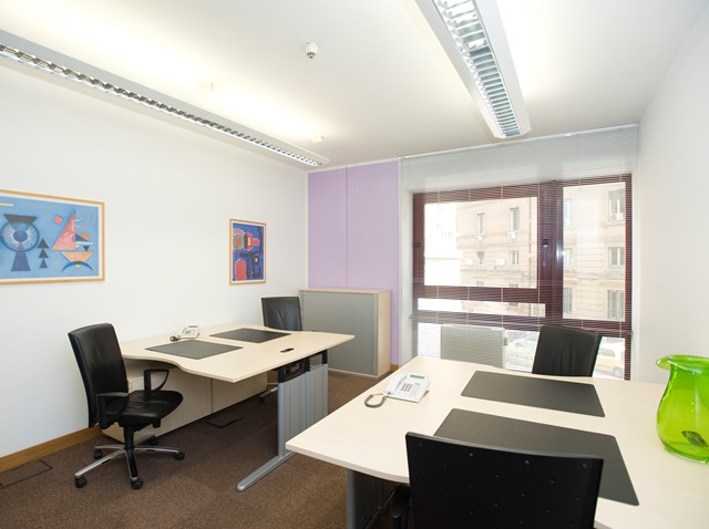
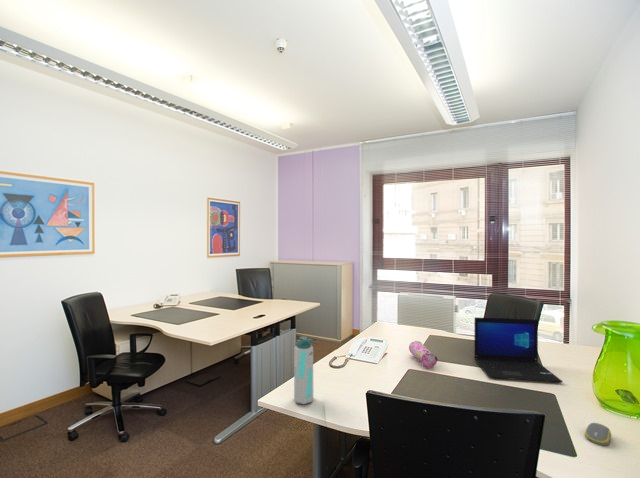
+ laptop (514, 347)
+ pencil case (422, 353)
+ water bottle (304, 368)
+ computer mouse (598, 432)
